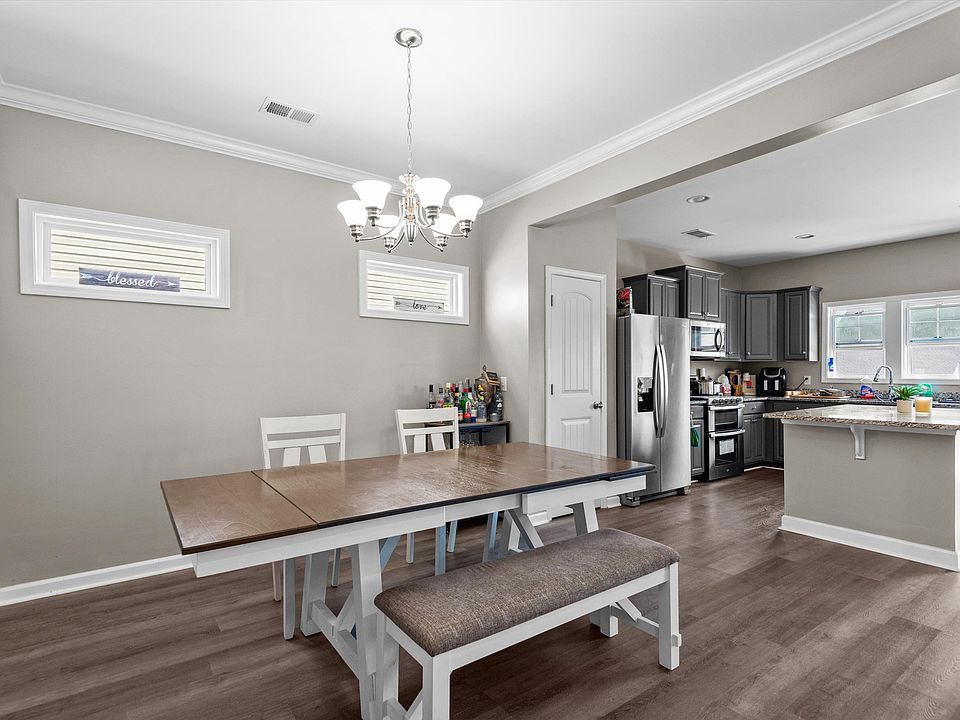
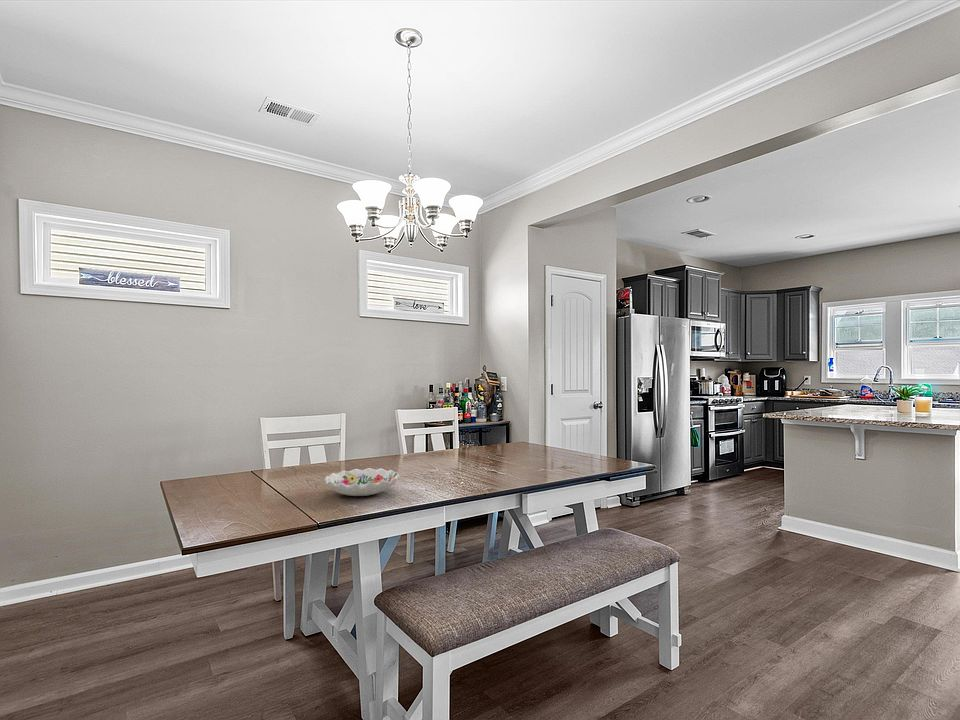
+ decorative bowl (362, 483)
